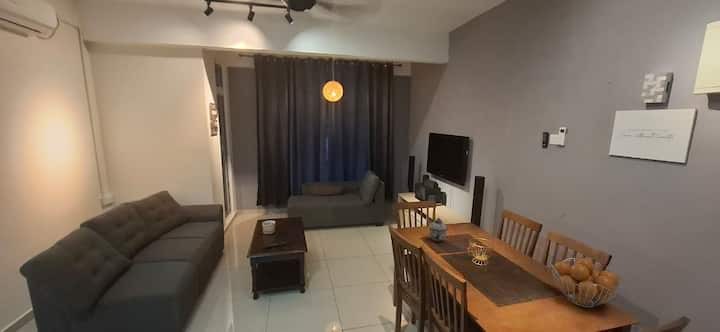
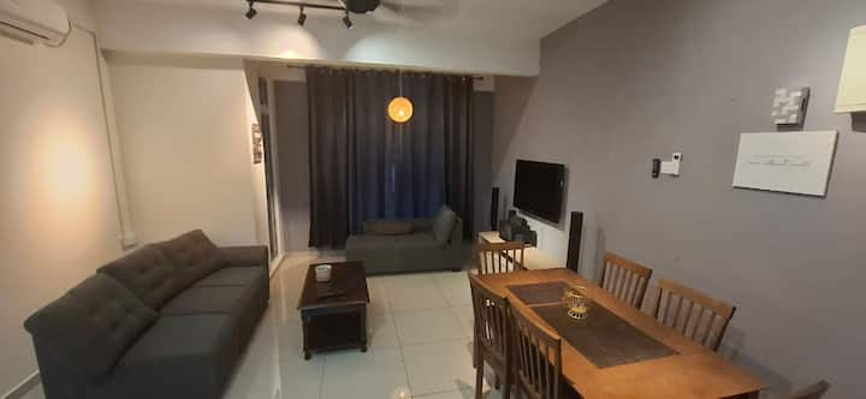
- fruit basket (583, 281)
- lidded jar (438, 228)
